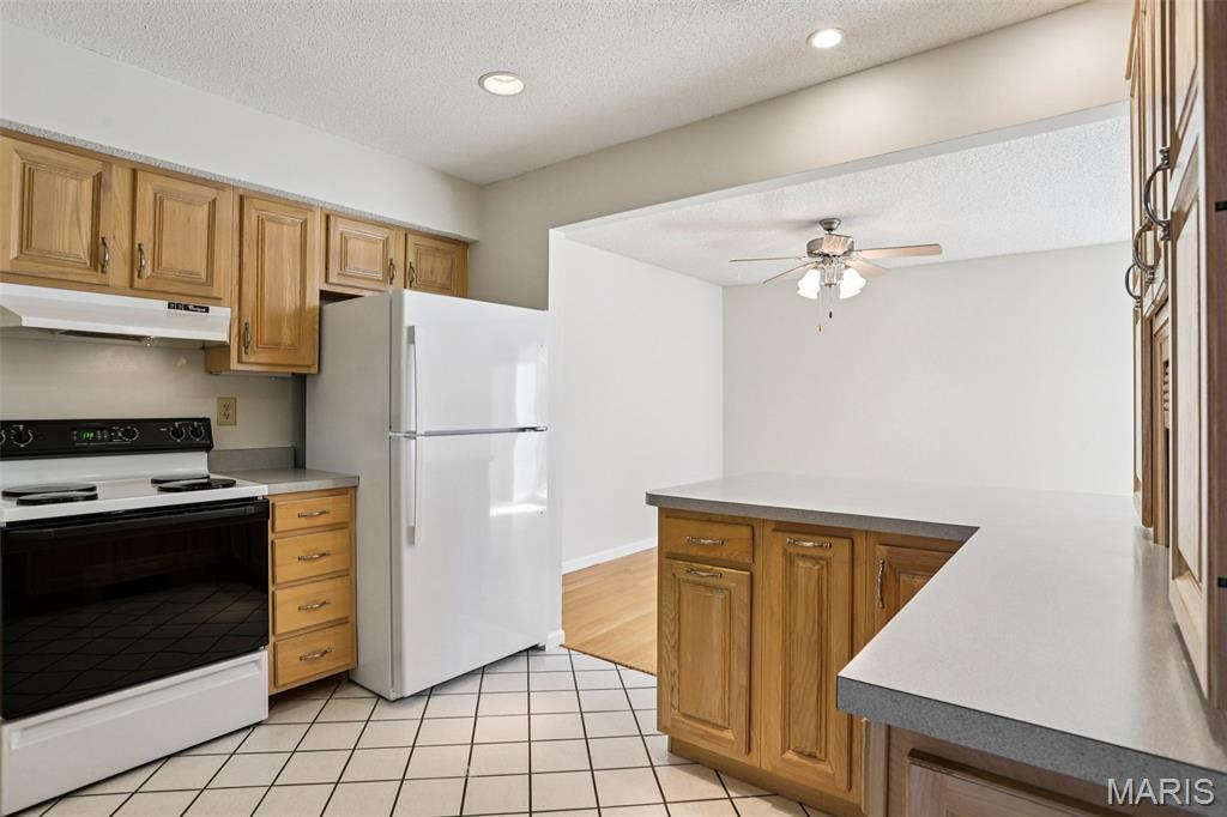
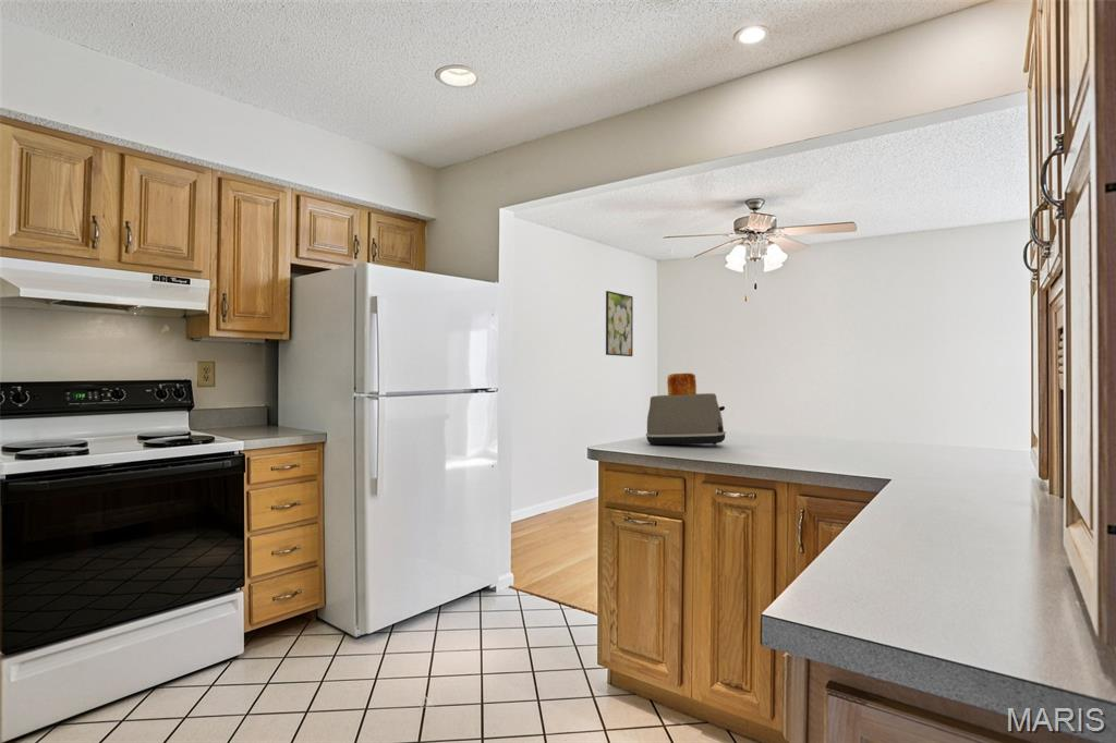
+ toaster (684, 409)
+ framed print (619, 325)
